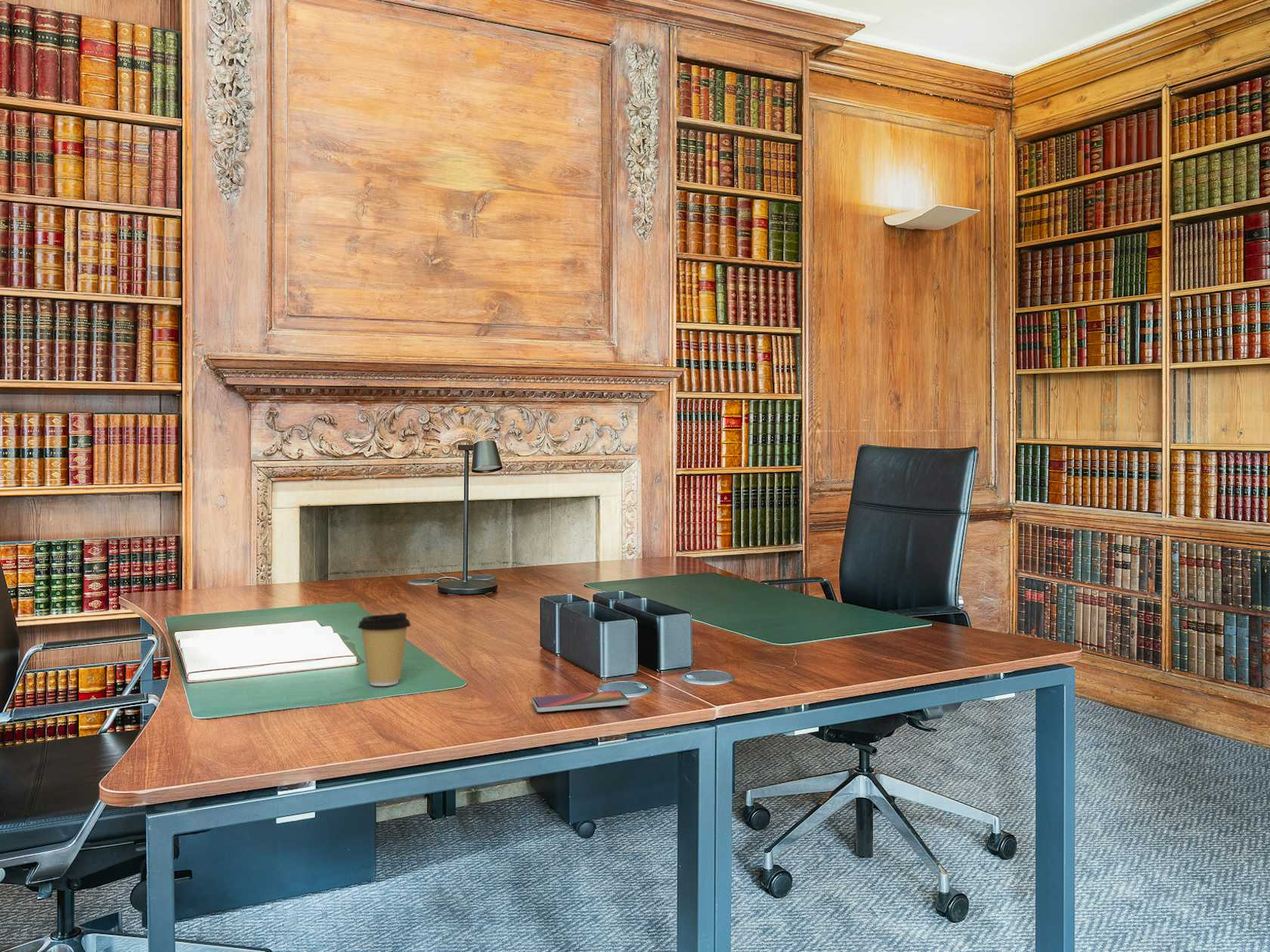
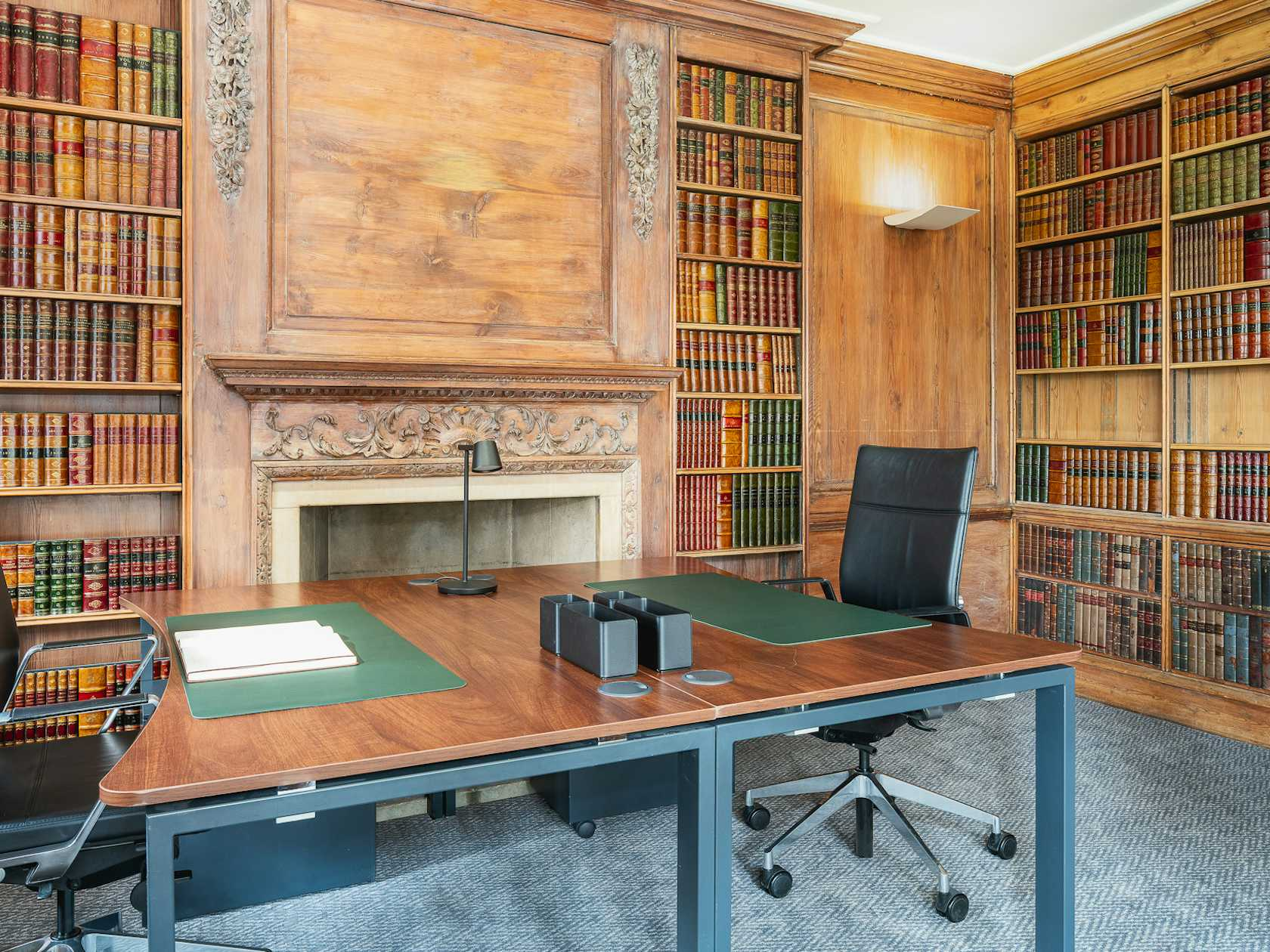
- coffee cup (384, 648)
- smartphone (580, 700)
